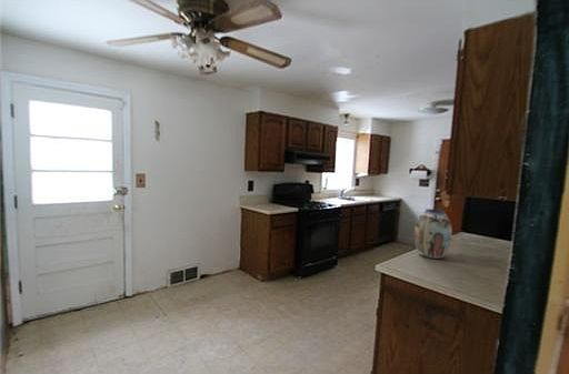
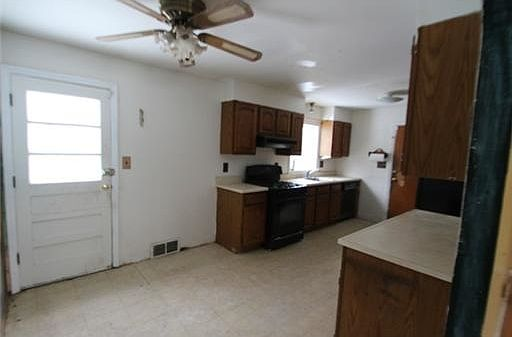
- vase (432, 233)
